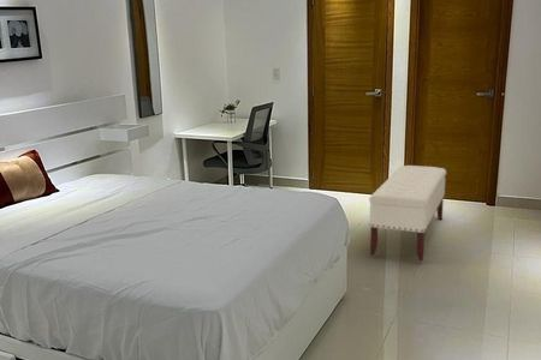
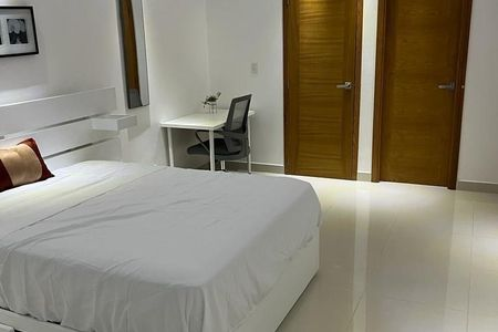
- bench (410, 208)
